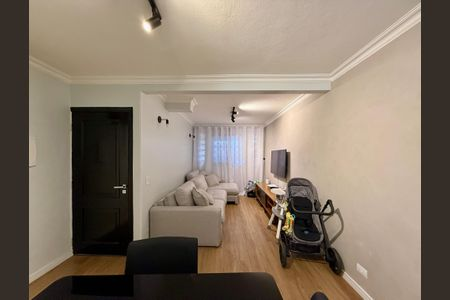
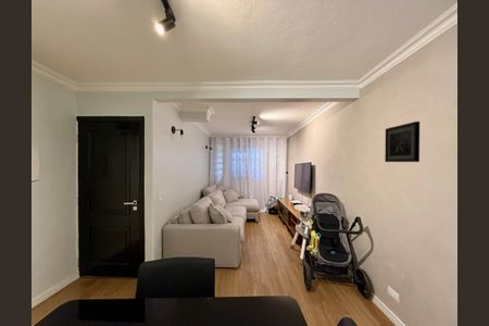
+ wall art (400, 143)
